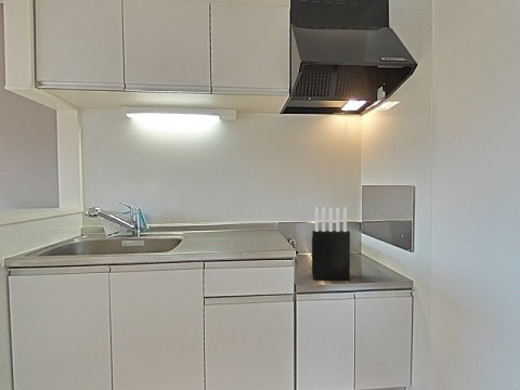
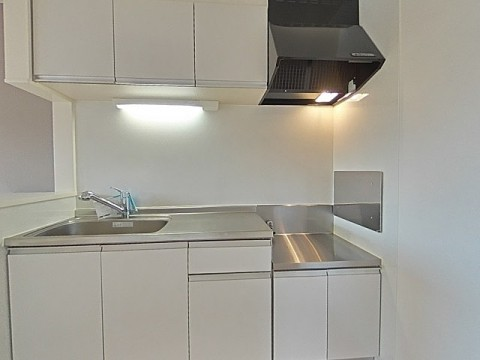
- knife block (329, 242)
